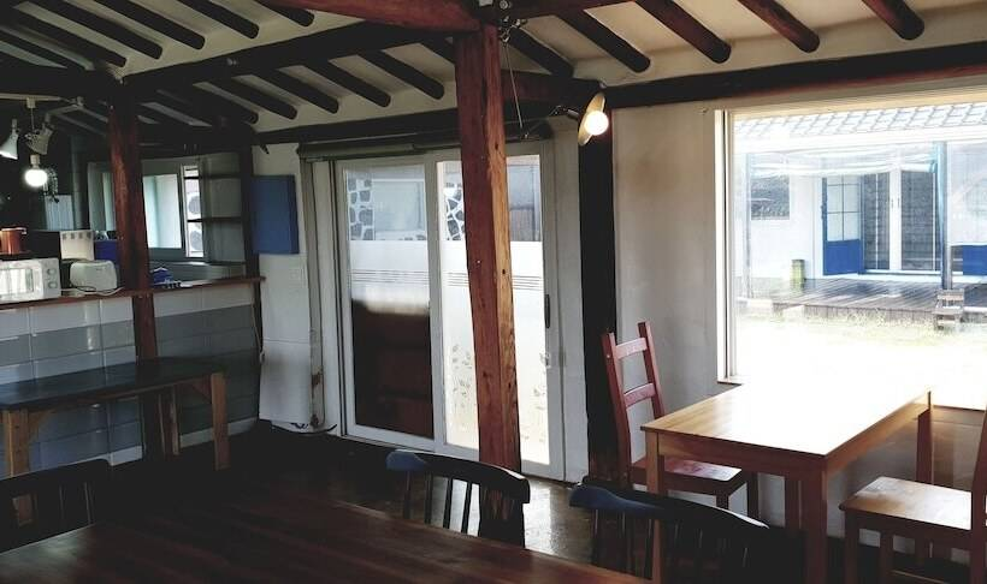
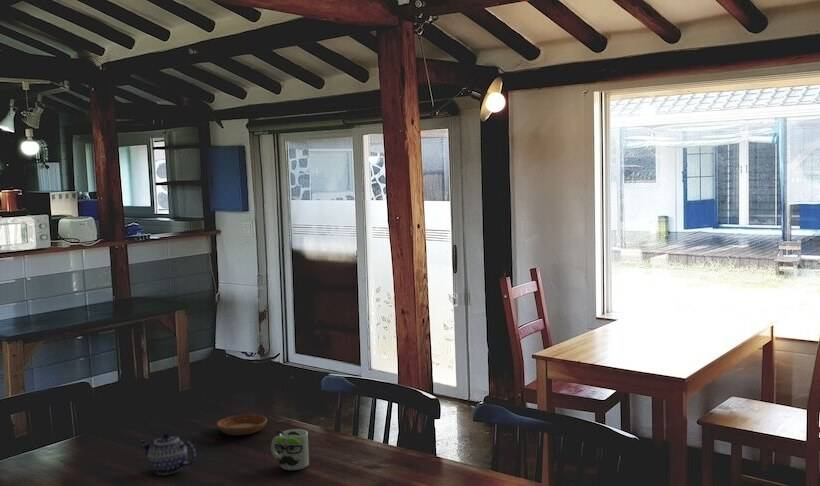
+ teapot (167, 452)
+ mug (288, 446)
+ saucer (242, 425)
